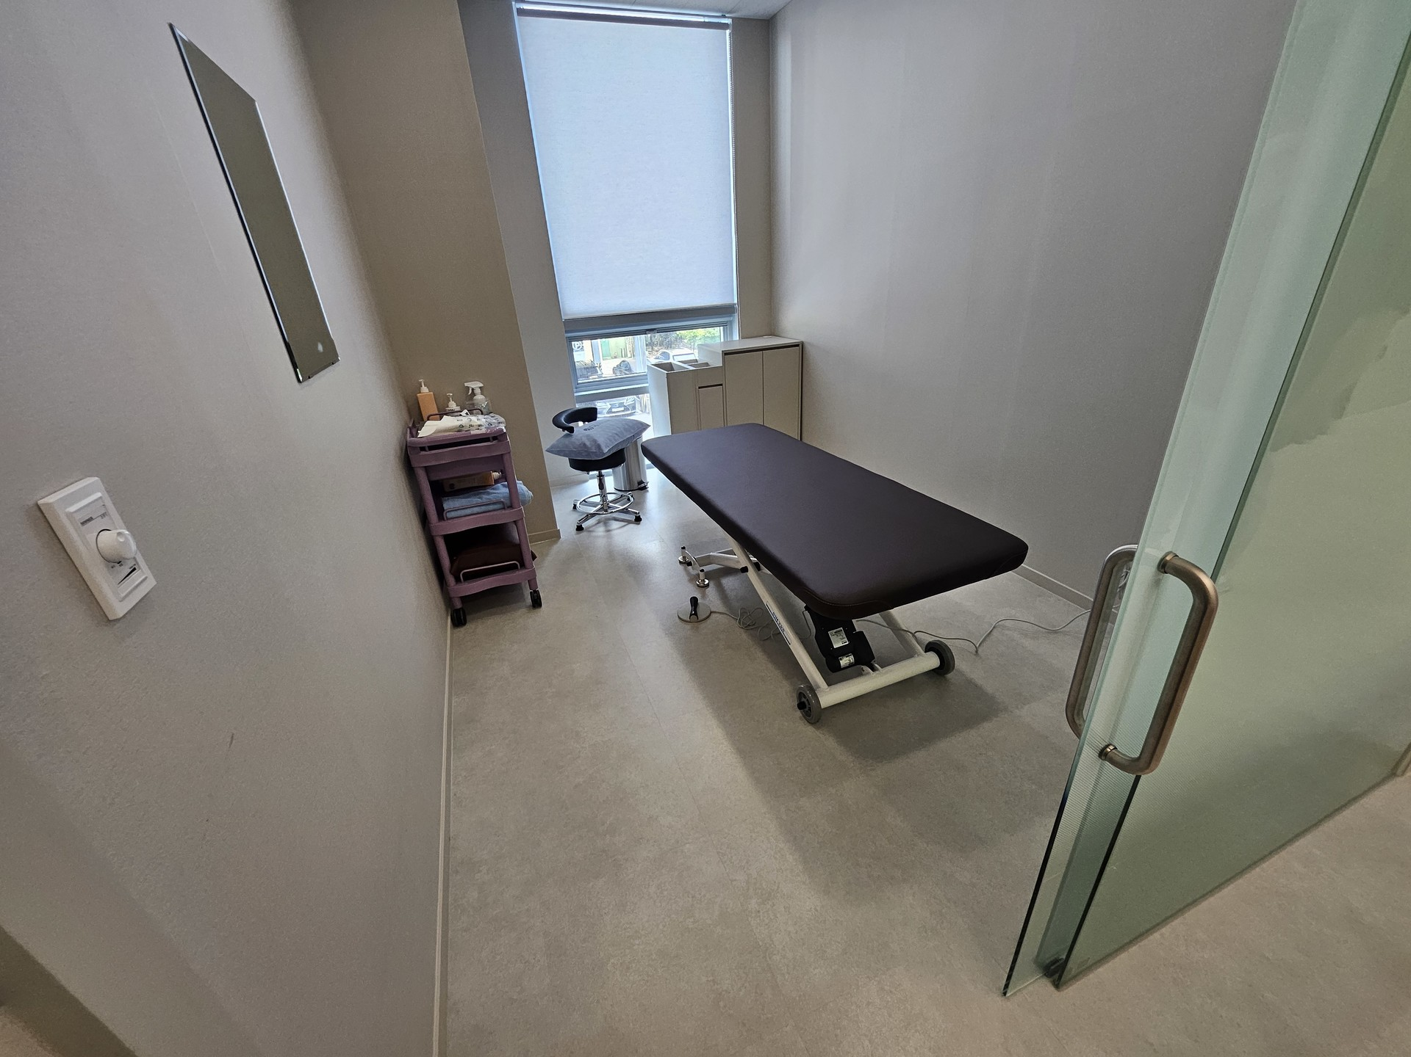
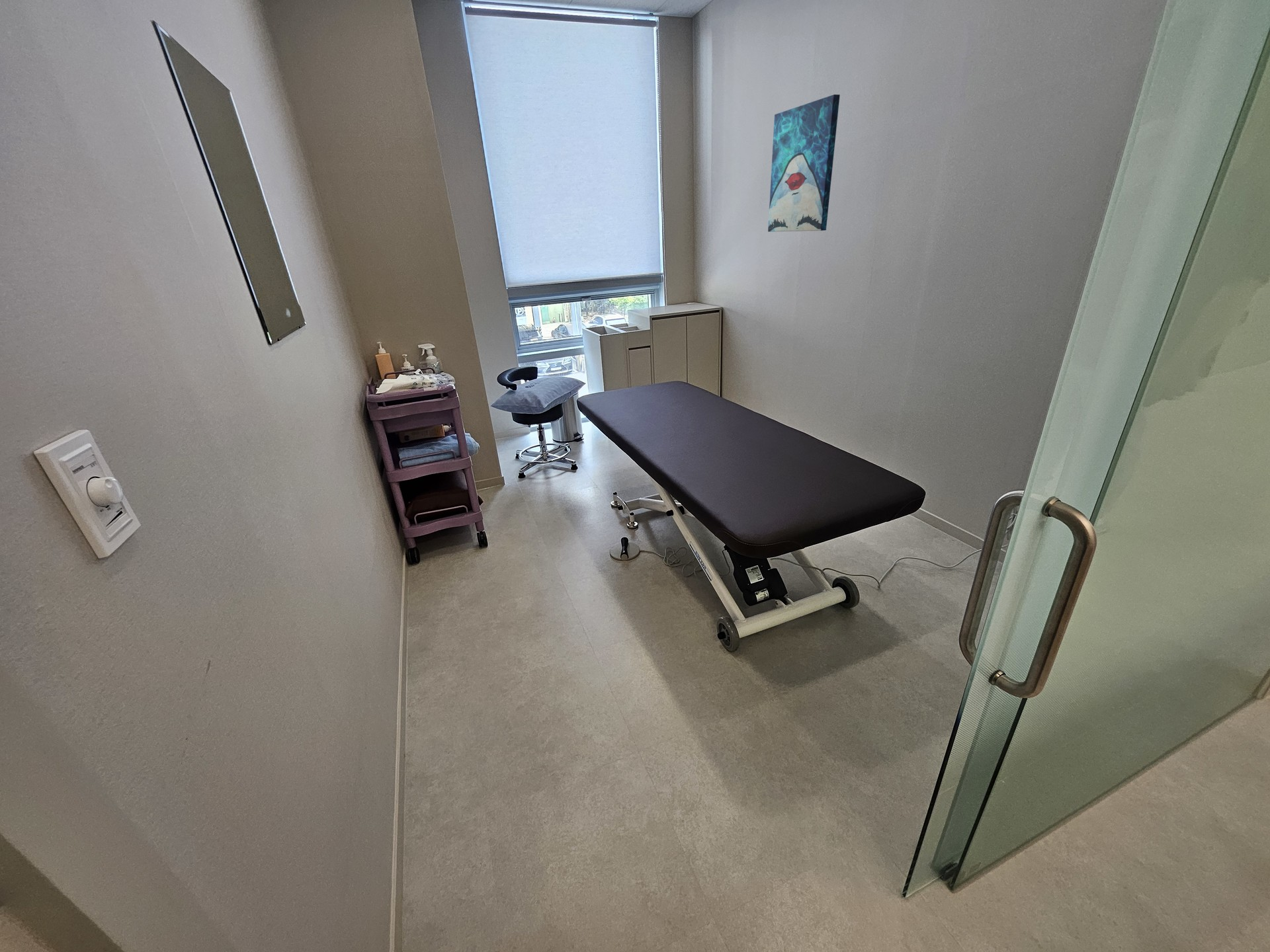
+ wall art (800, 171)
